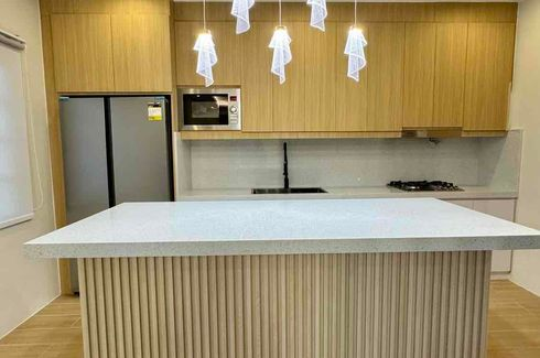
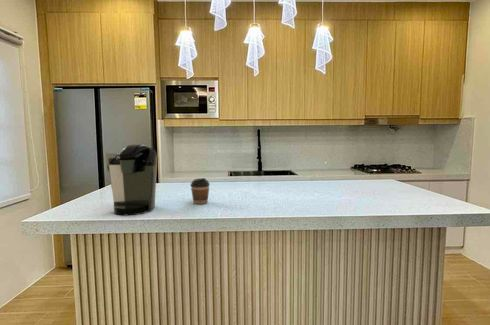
+ coffee maker (123, 176)
+ coffee cup (200, 190)
